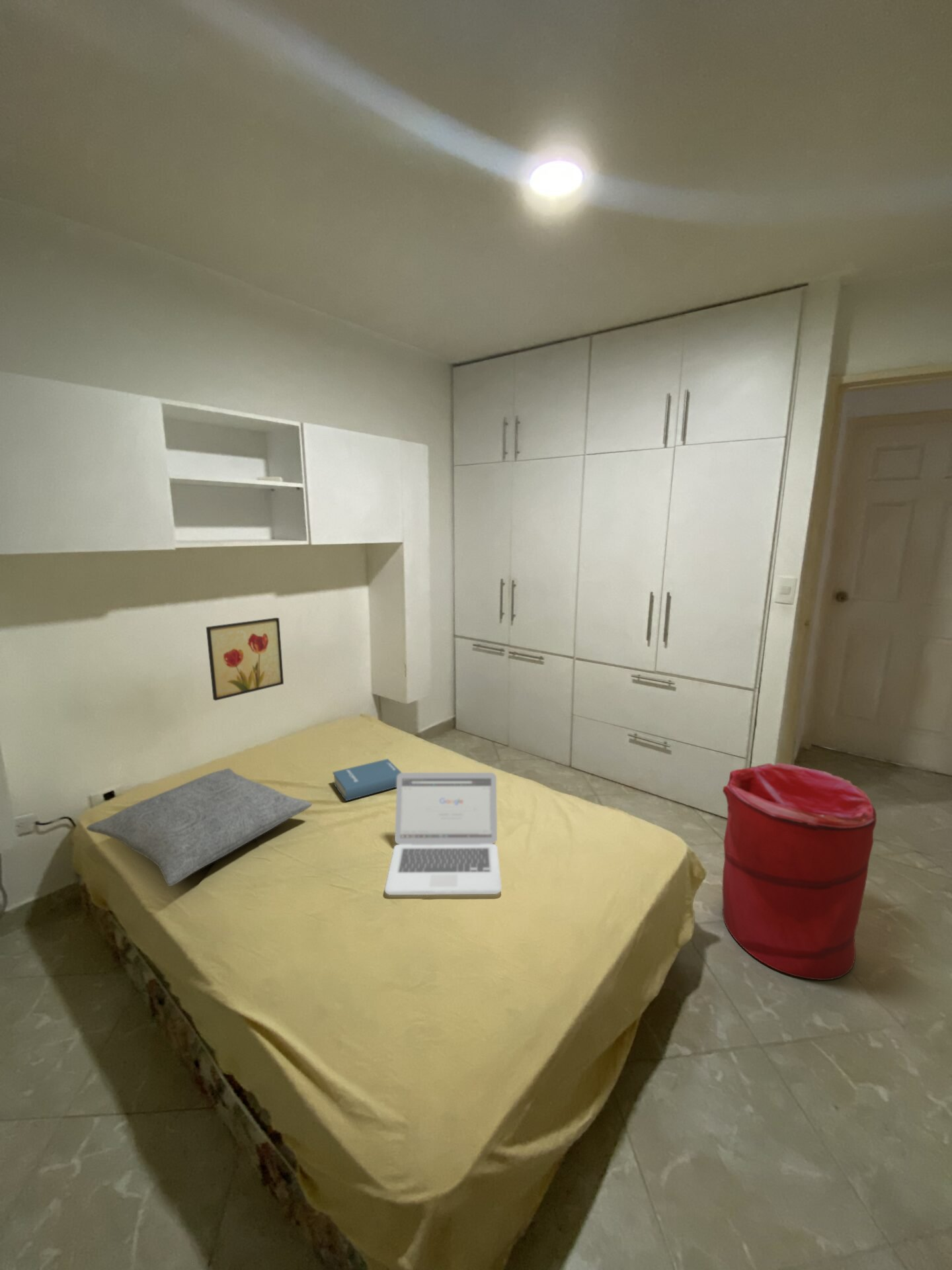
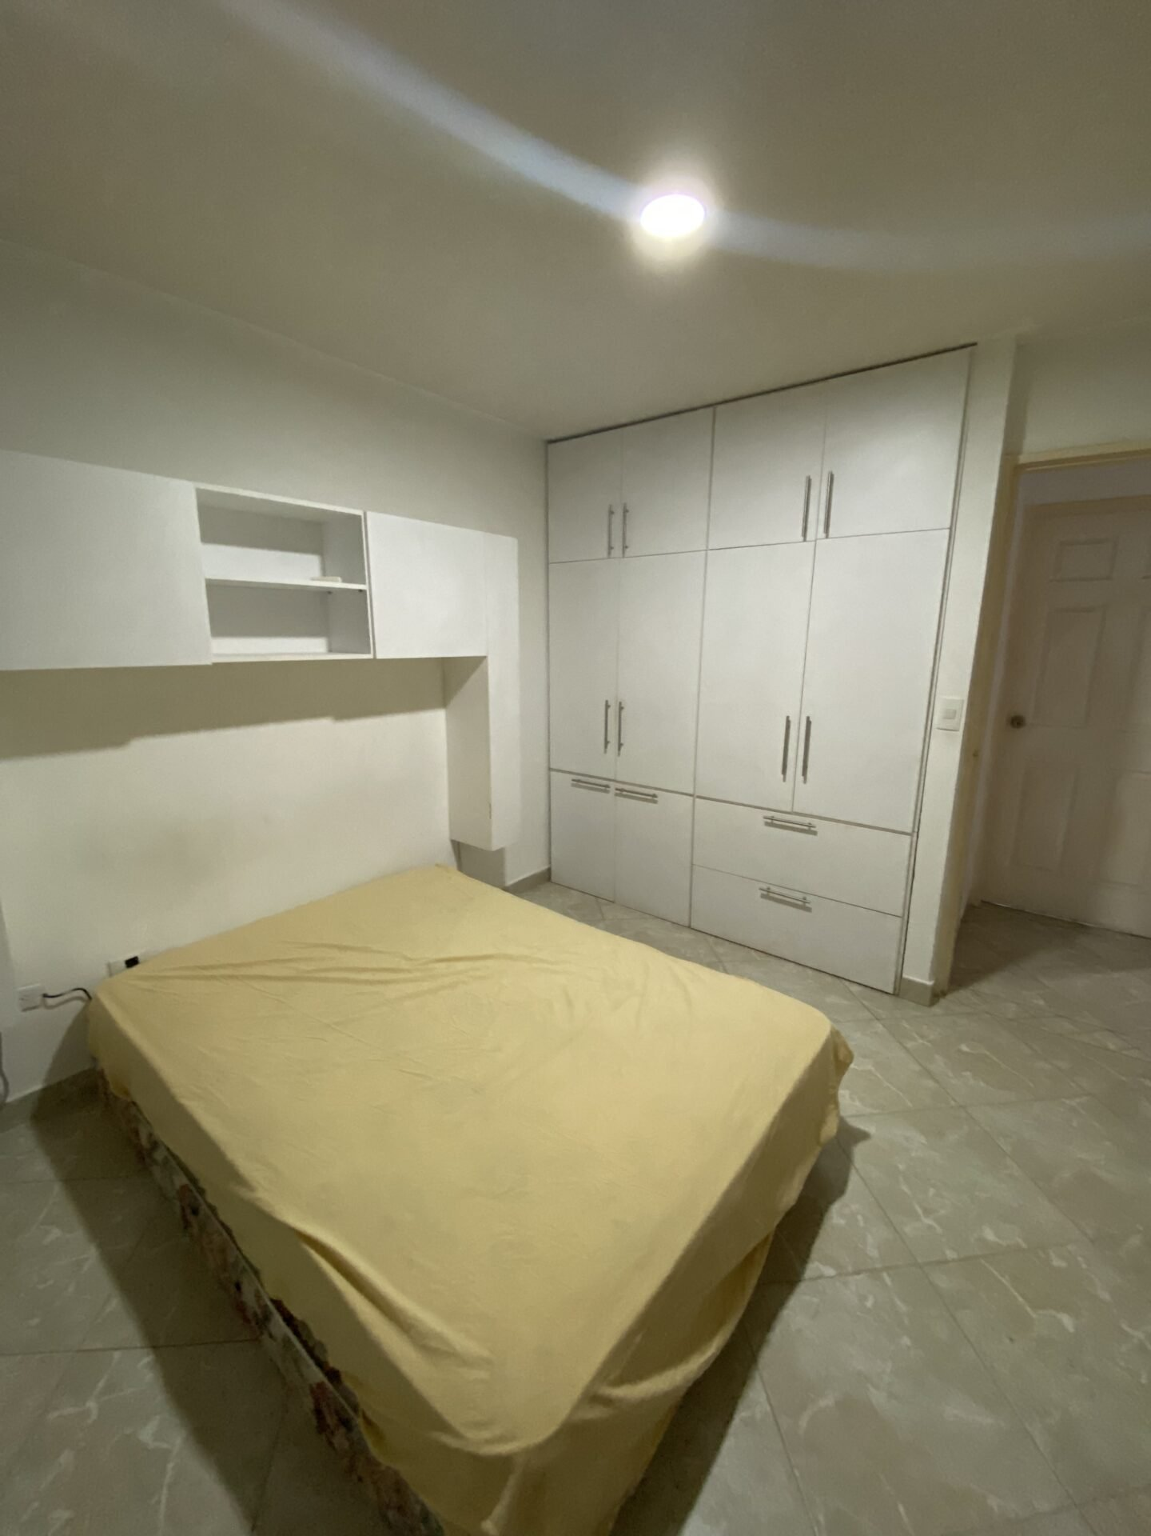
- hardback book (368, 779)
- pillow (205, 816)
- laundry hamper (788, 859)
- wall art (247, 657)
- laptop (445, 829)
